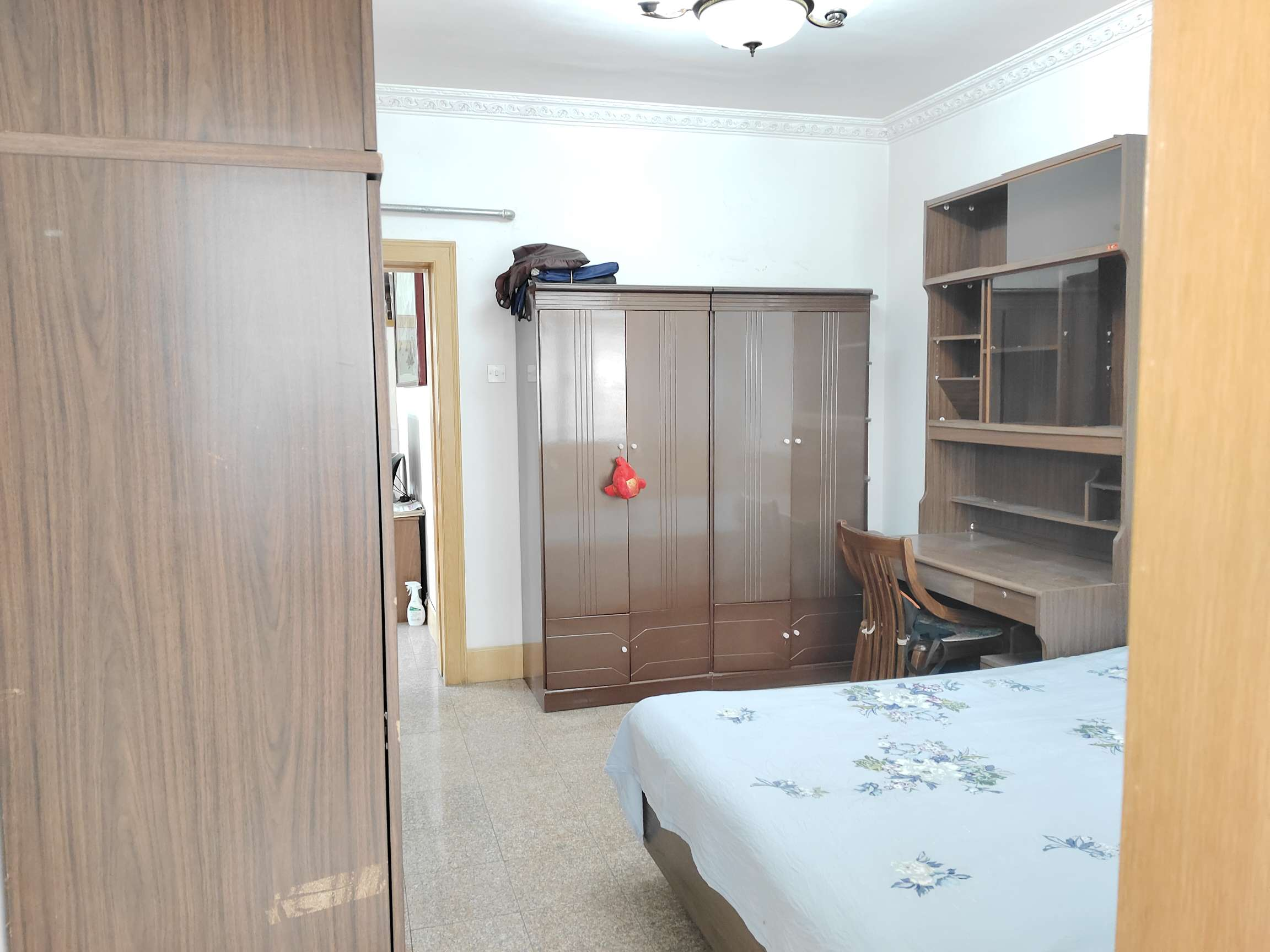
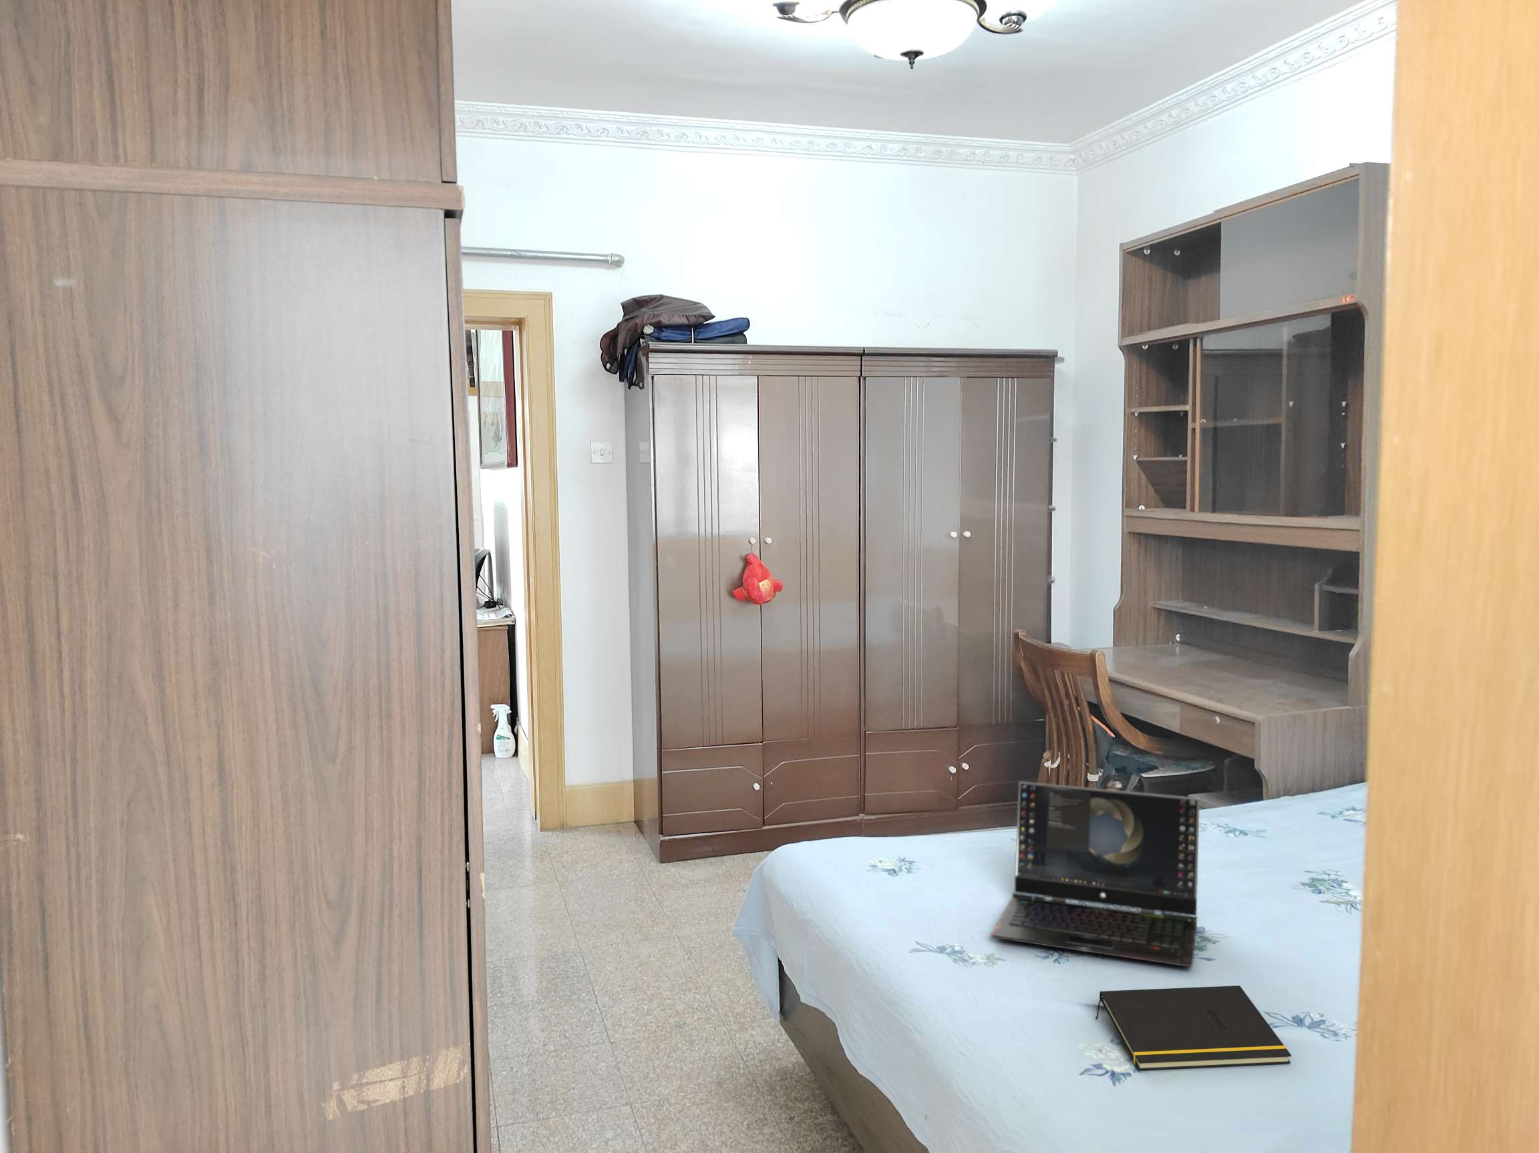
+ notepad (1191, 1026)
+ laptop computer (1098, 868)
